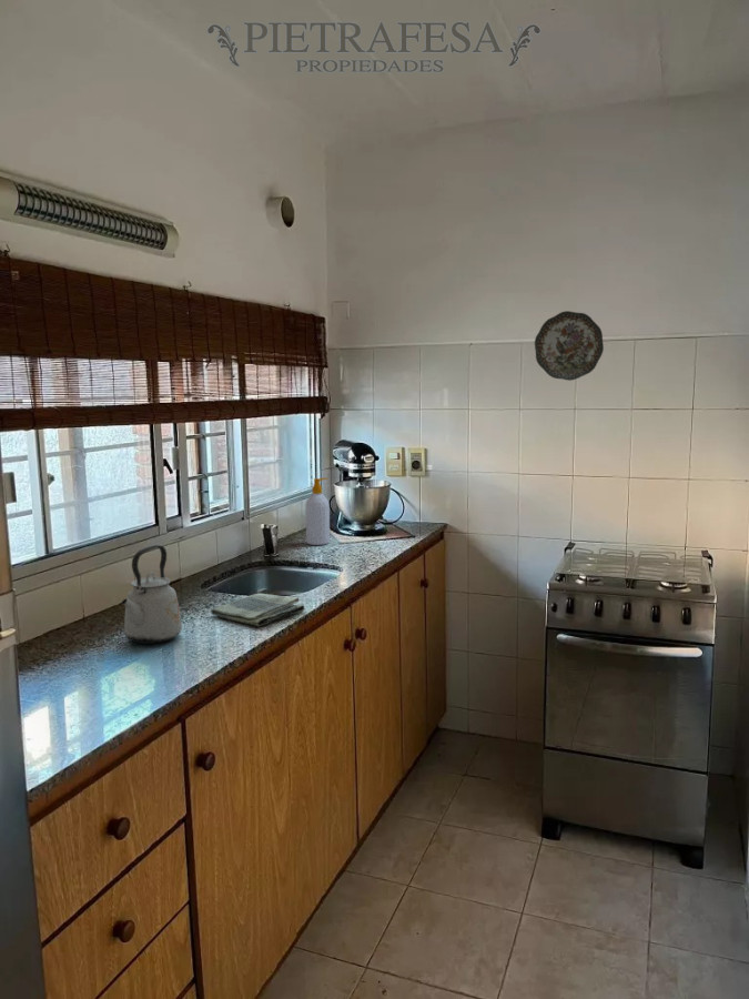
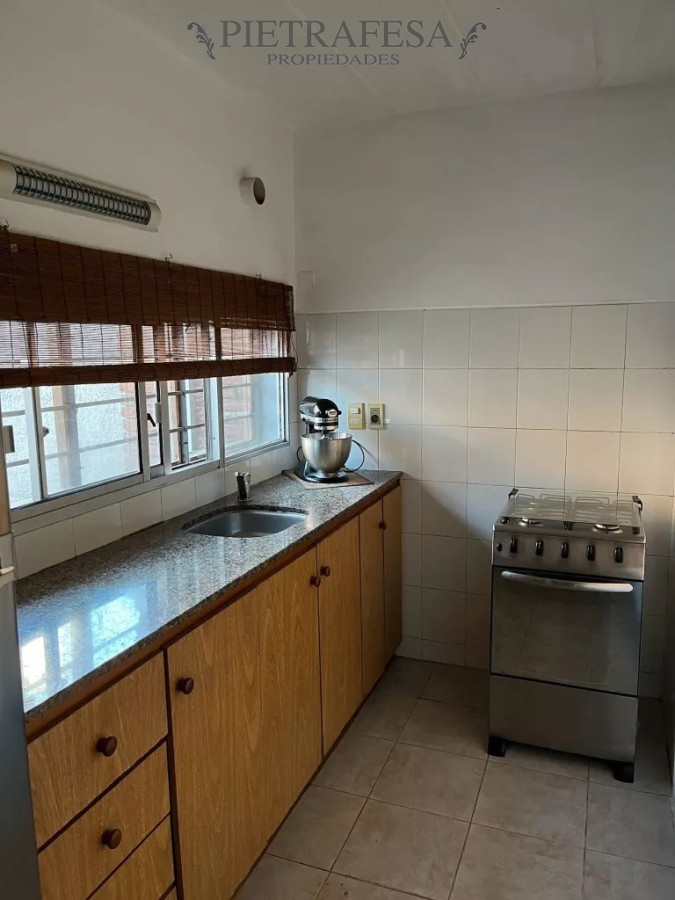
- dish towel (259, 607)
- soap bottle (317, 511)
- kettle (145, 595)
- decorative plate (568, 345)
